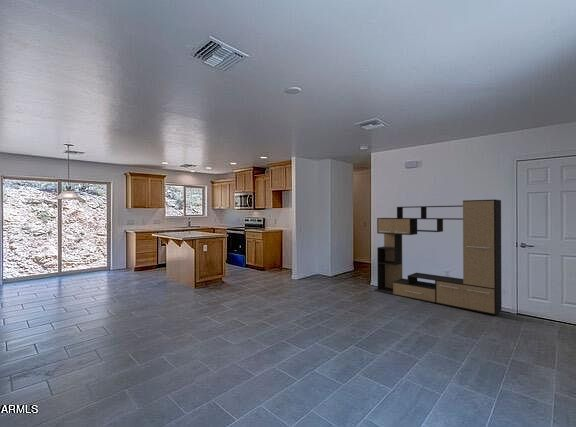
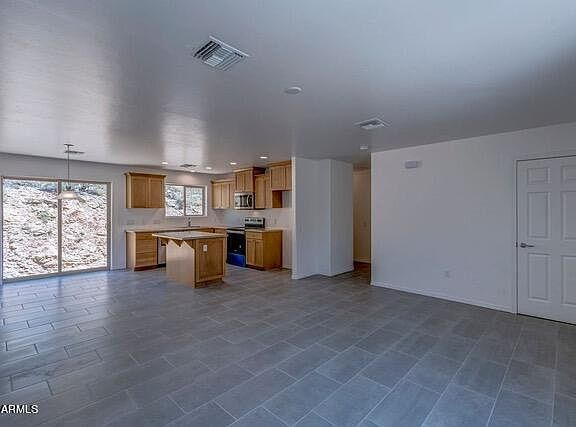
- media console (430, 231)
